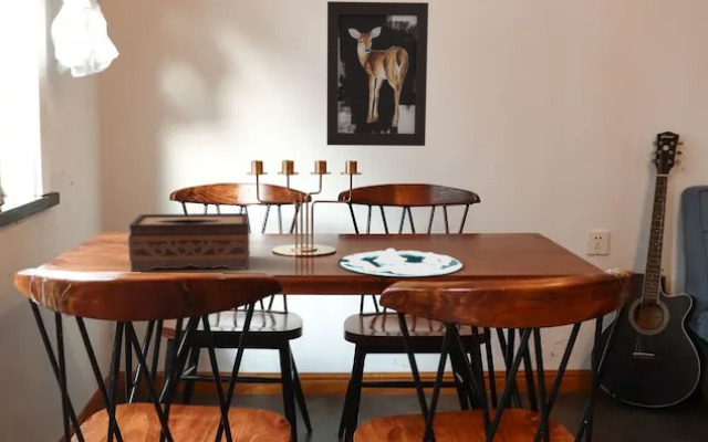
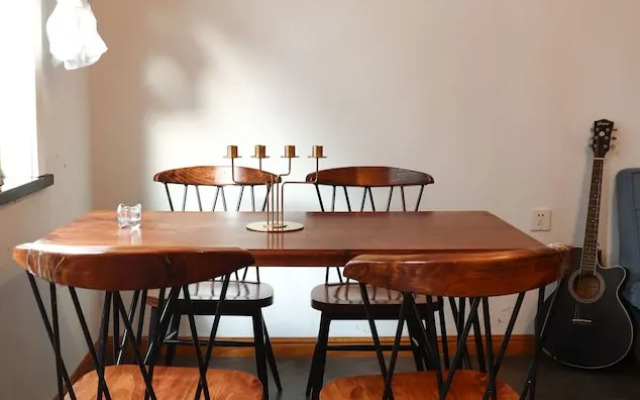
- plate (399, 257)
- tissue box (191, 240)
- wall art (376, 74)
